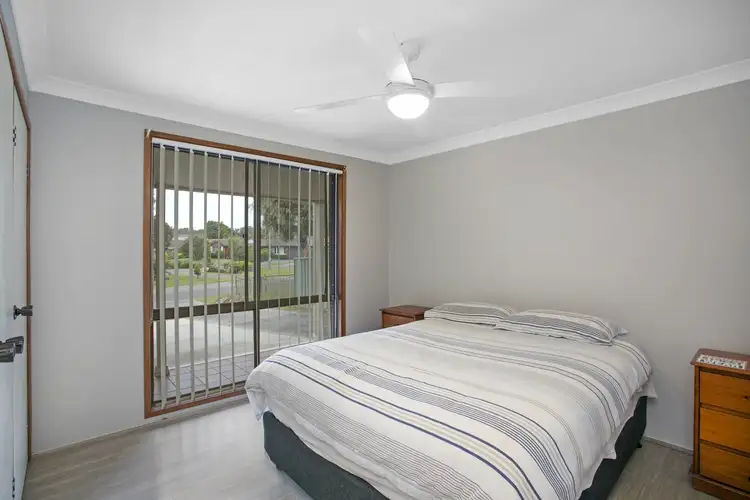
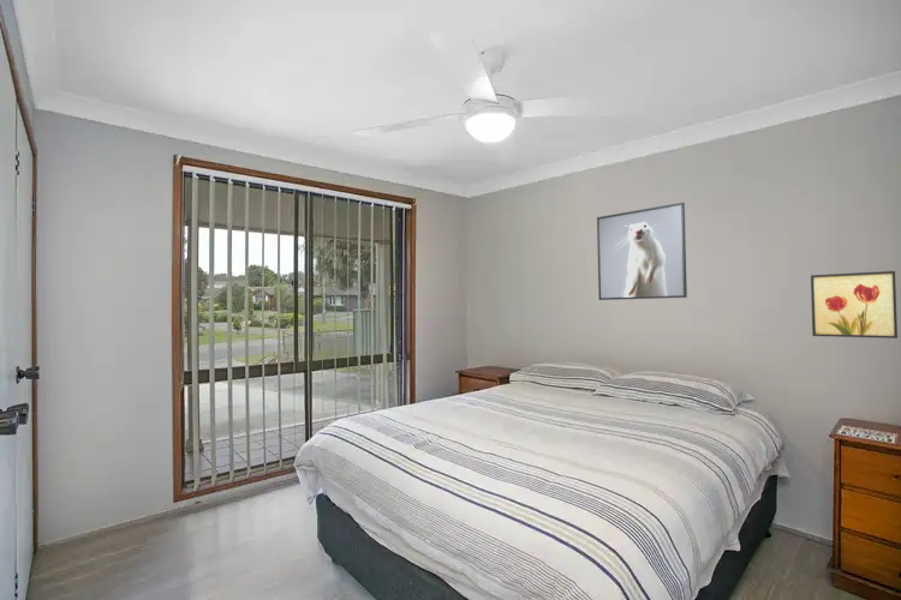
+ wall art (852, 305)
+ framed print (638, 254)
